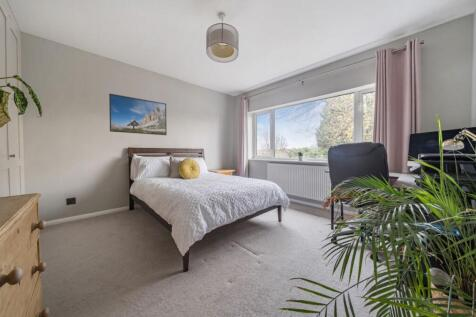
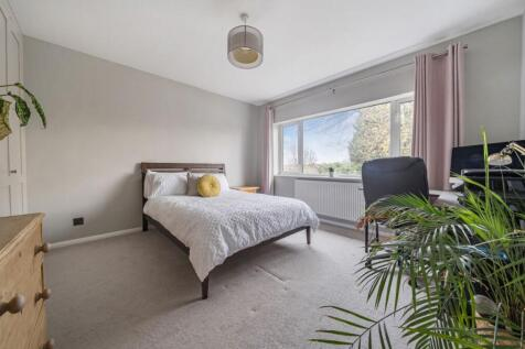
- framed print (140, 116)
